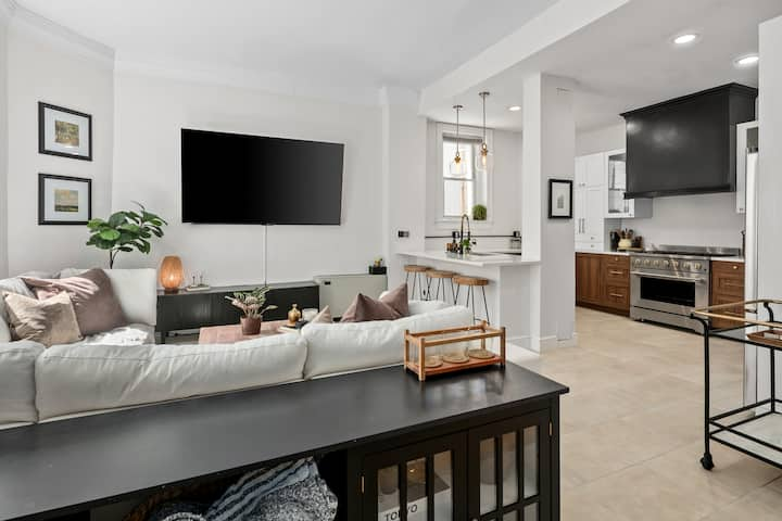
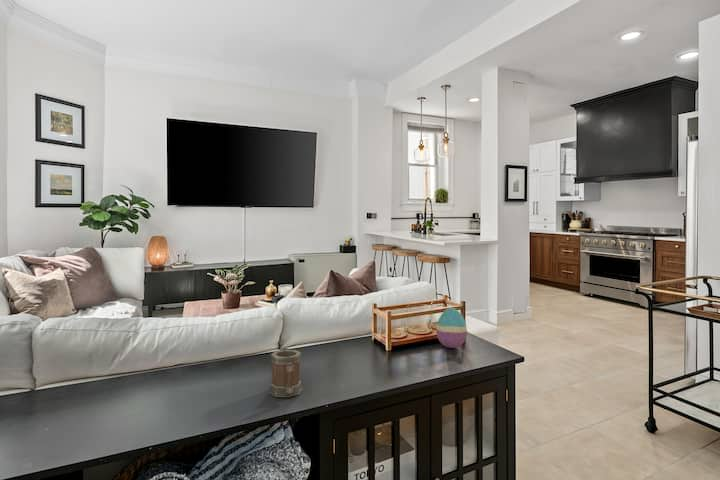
+ mug (286, 373)
+ decorative egg (451, 327)
